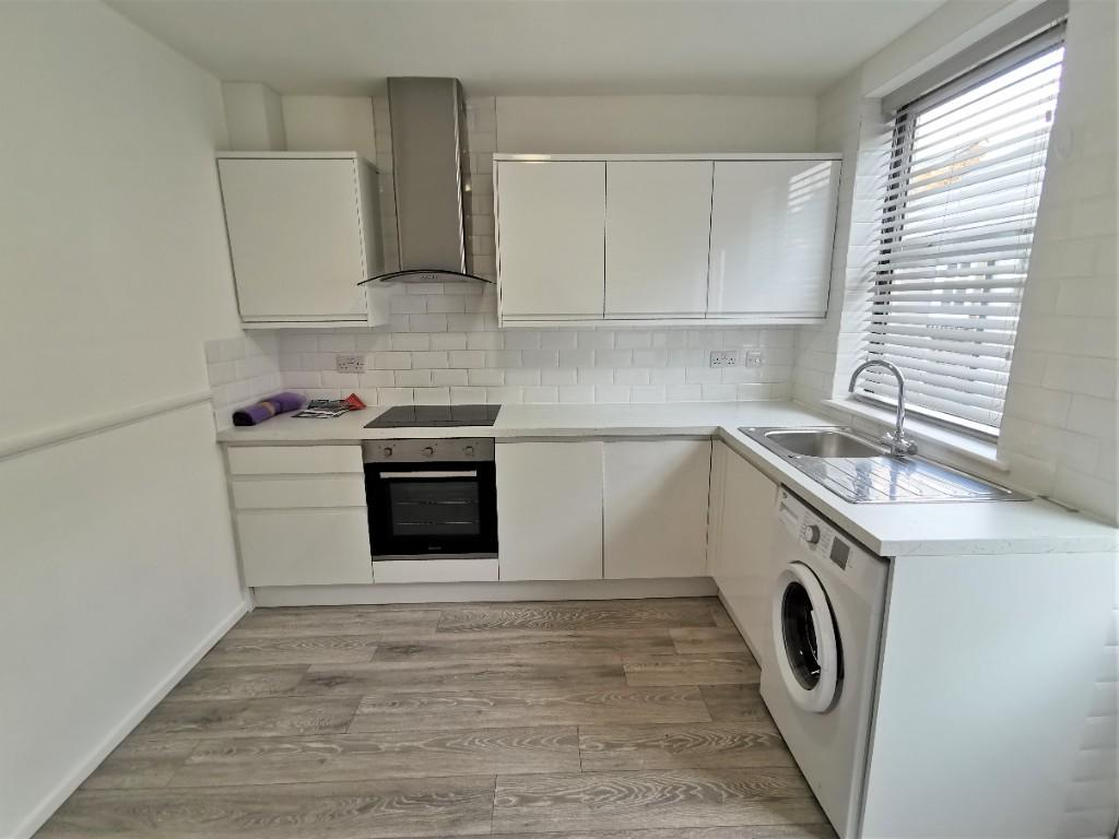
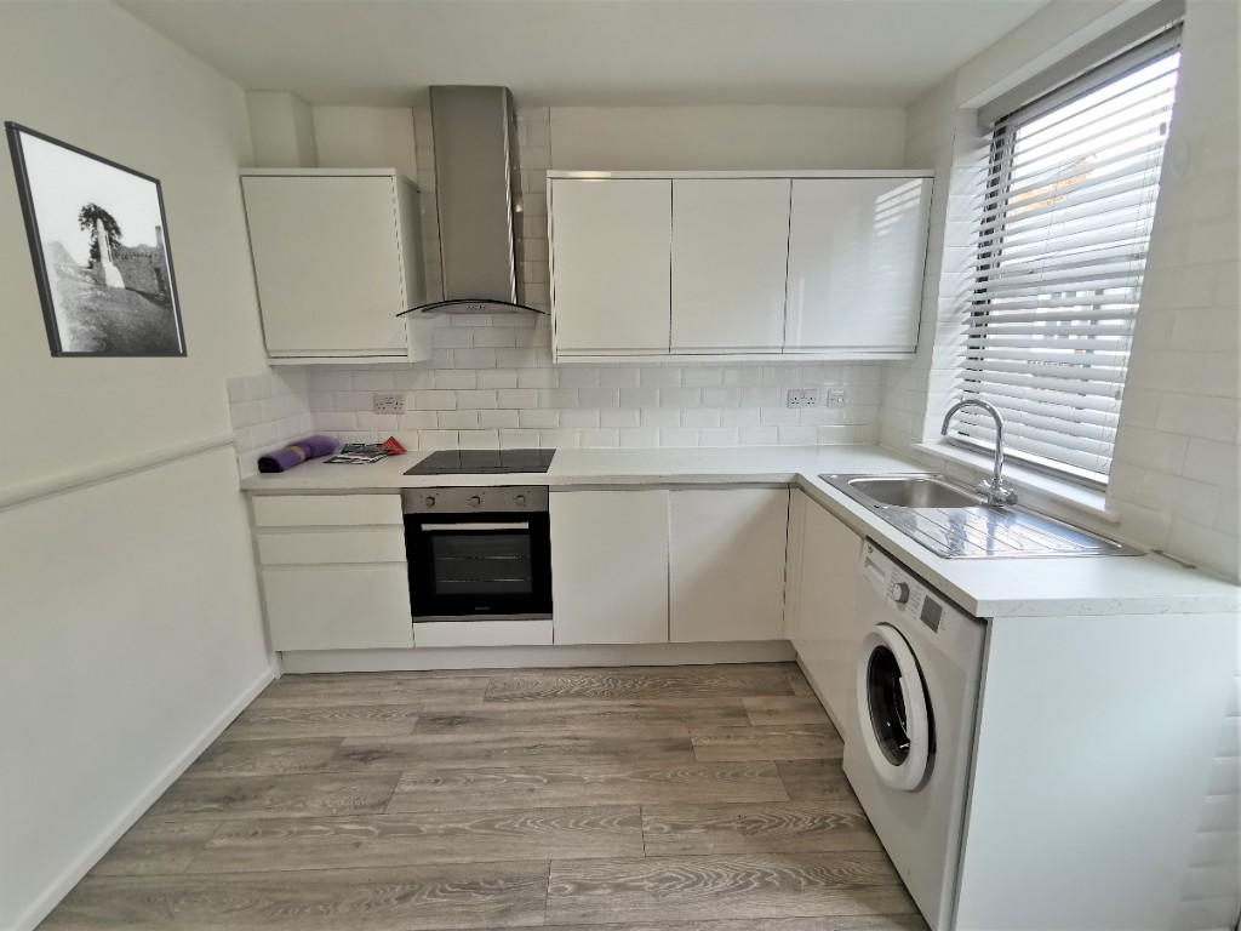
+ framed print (110, 258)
